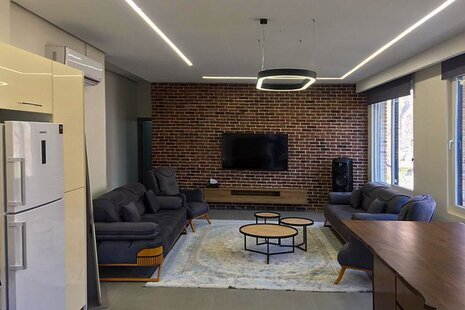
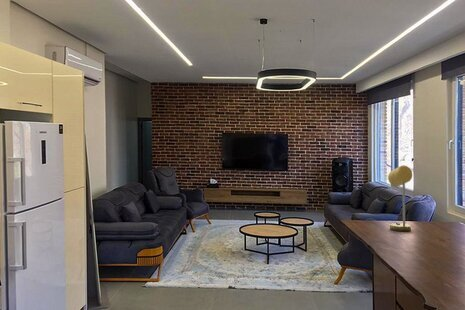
+ desk lamp (403, 197)
